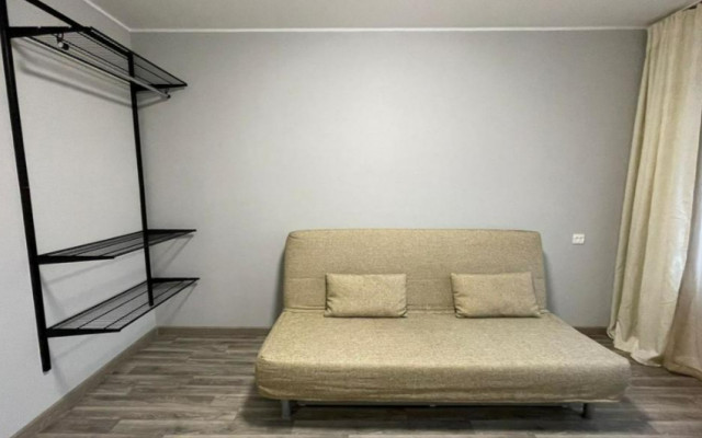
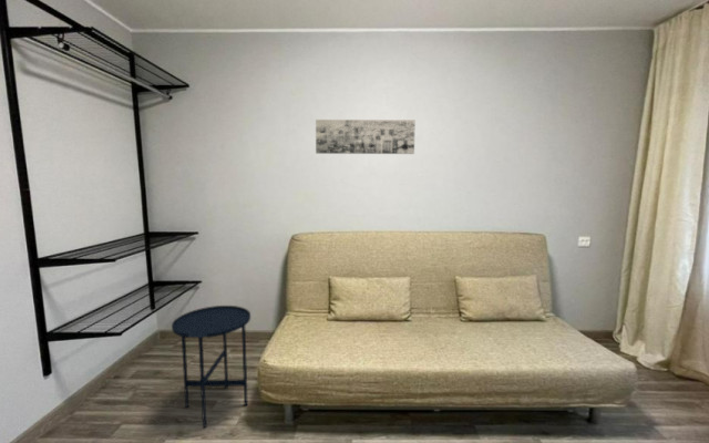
+ side table (214, 362)
+ wall art (364, 136)
